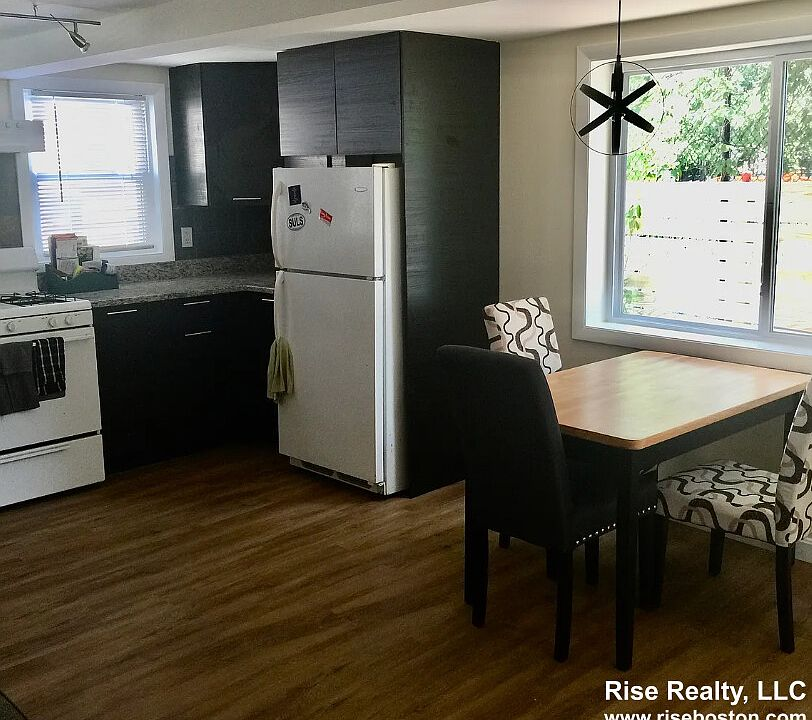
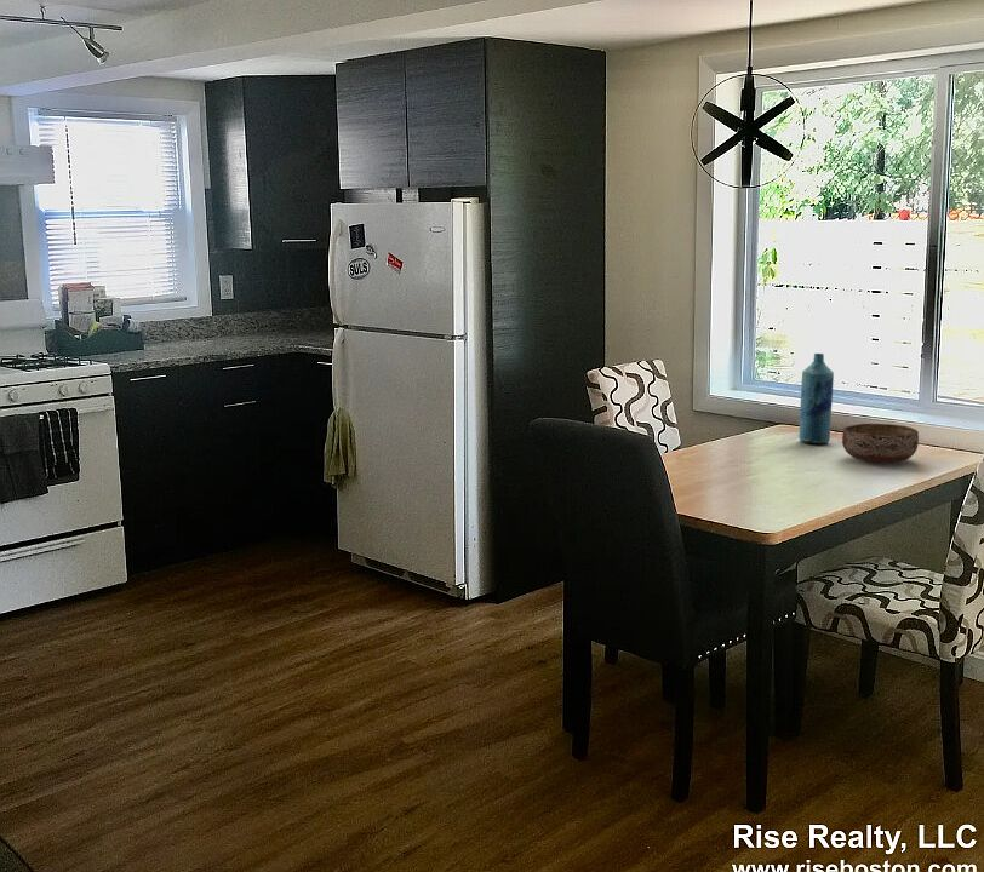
+ bottle (816, 397)
+ bowl (880, 443)
